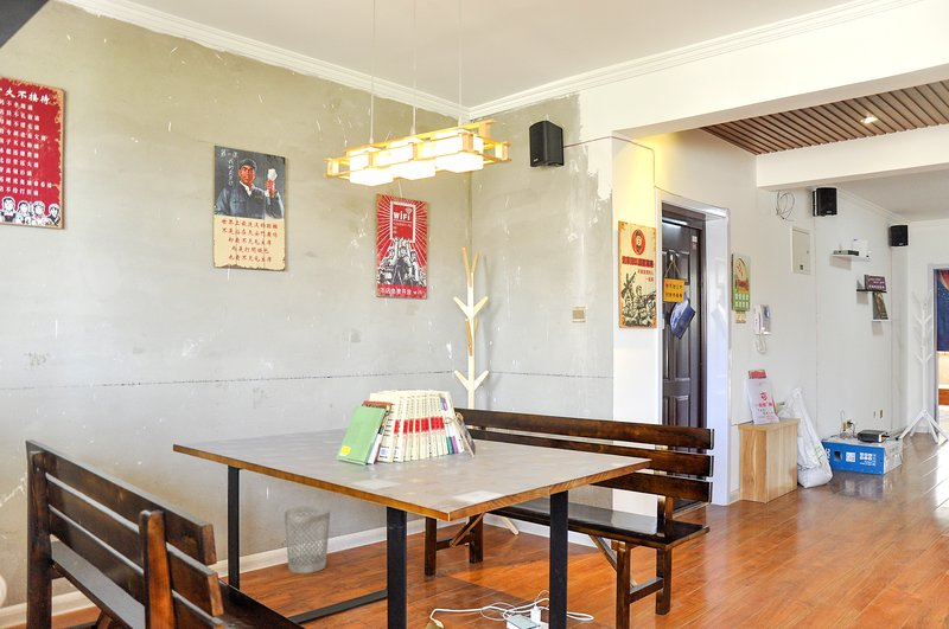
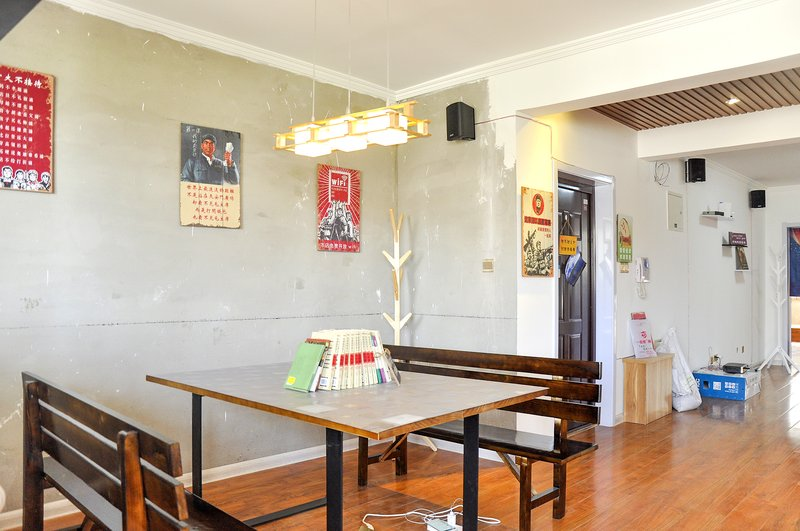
- wastebasket (307, 539)
